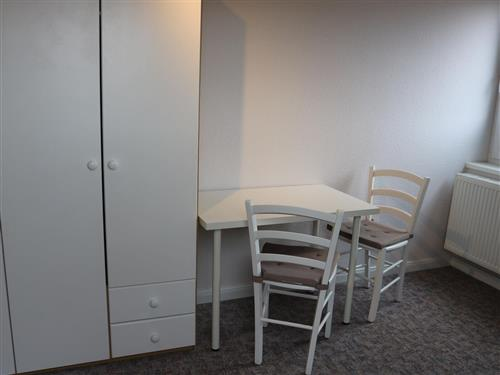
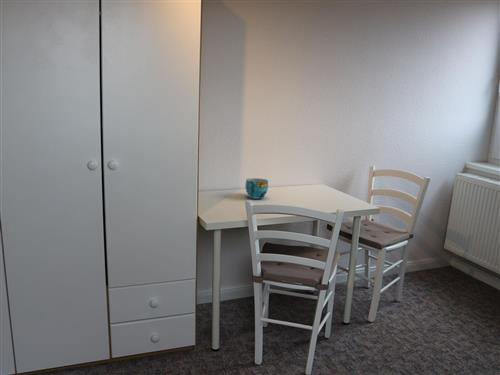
+ cup (255, 188)
